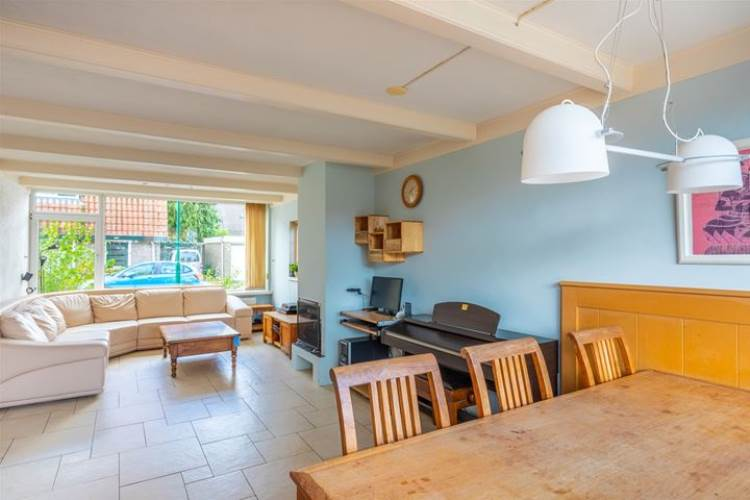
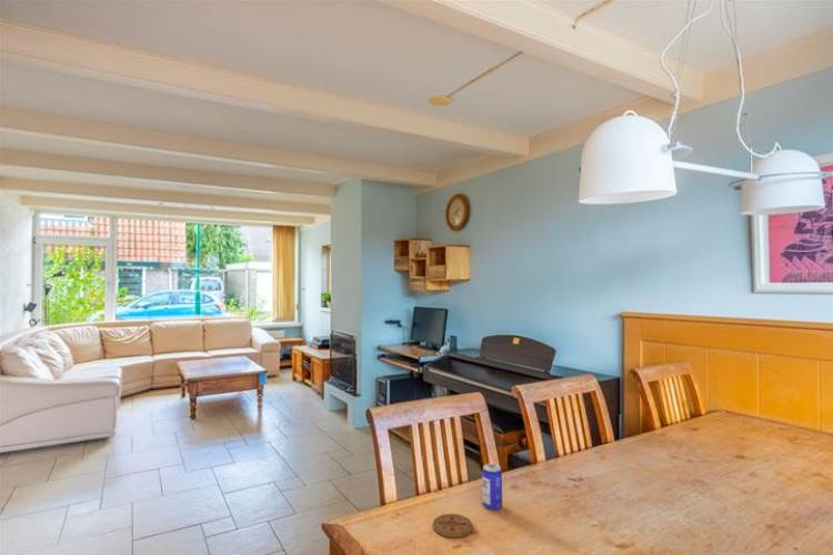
+ coaster (452, 525)
+ beer can (492, 484)
